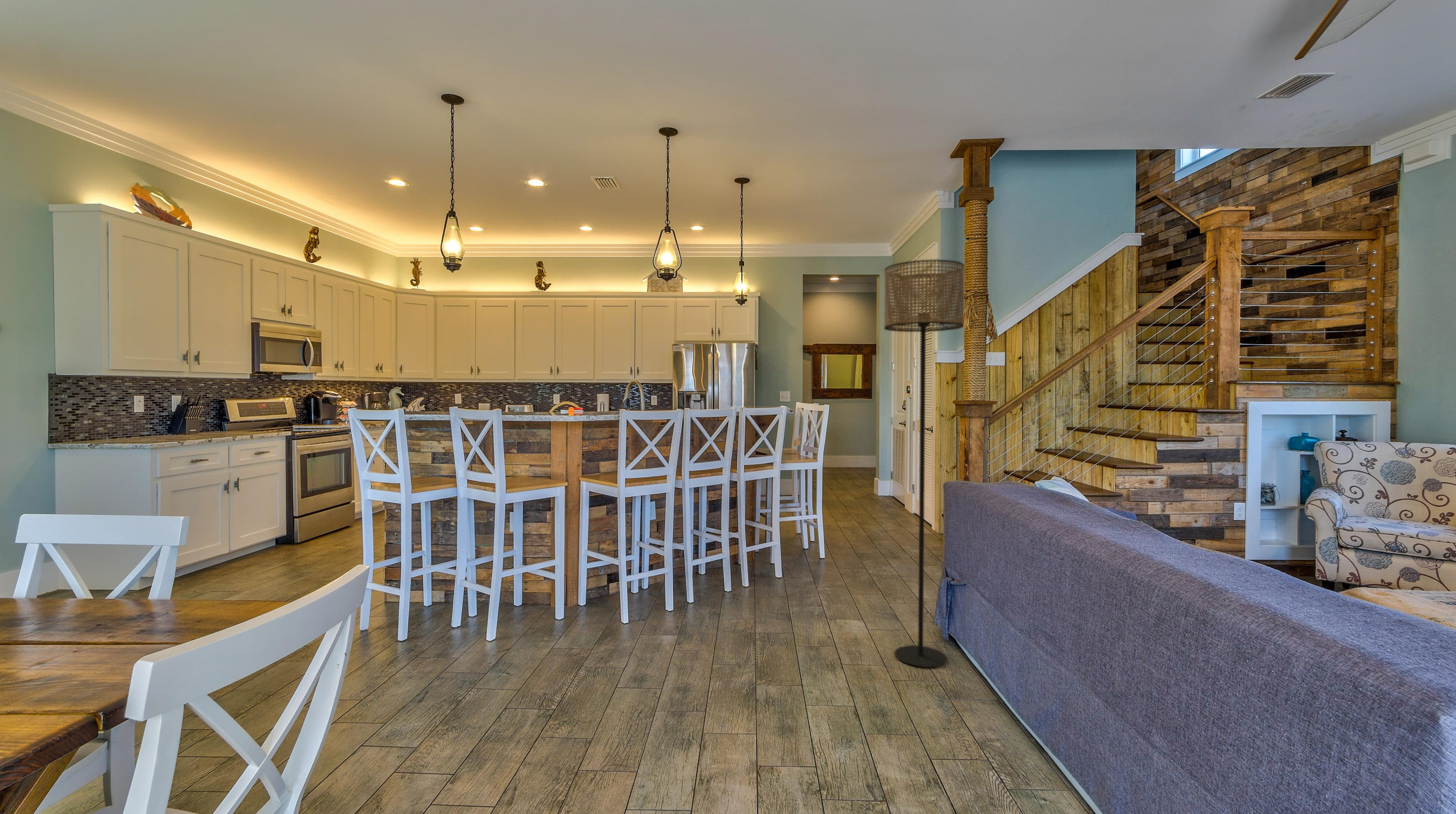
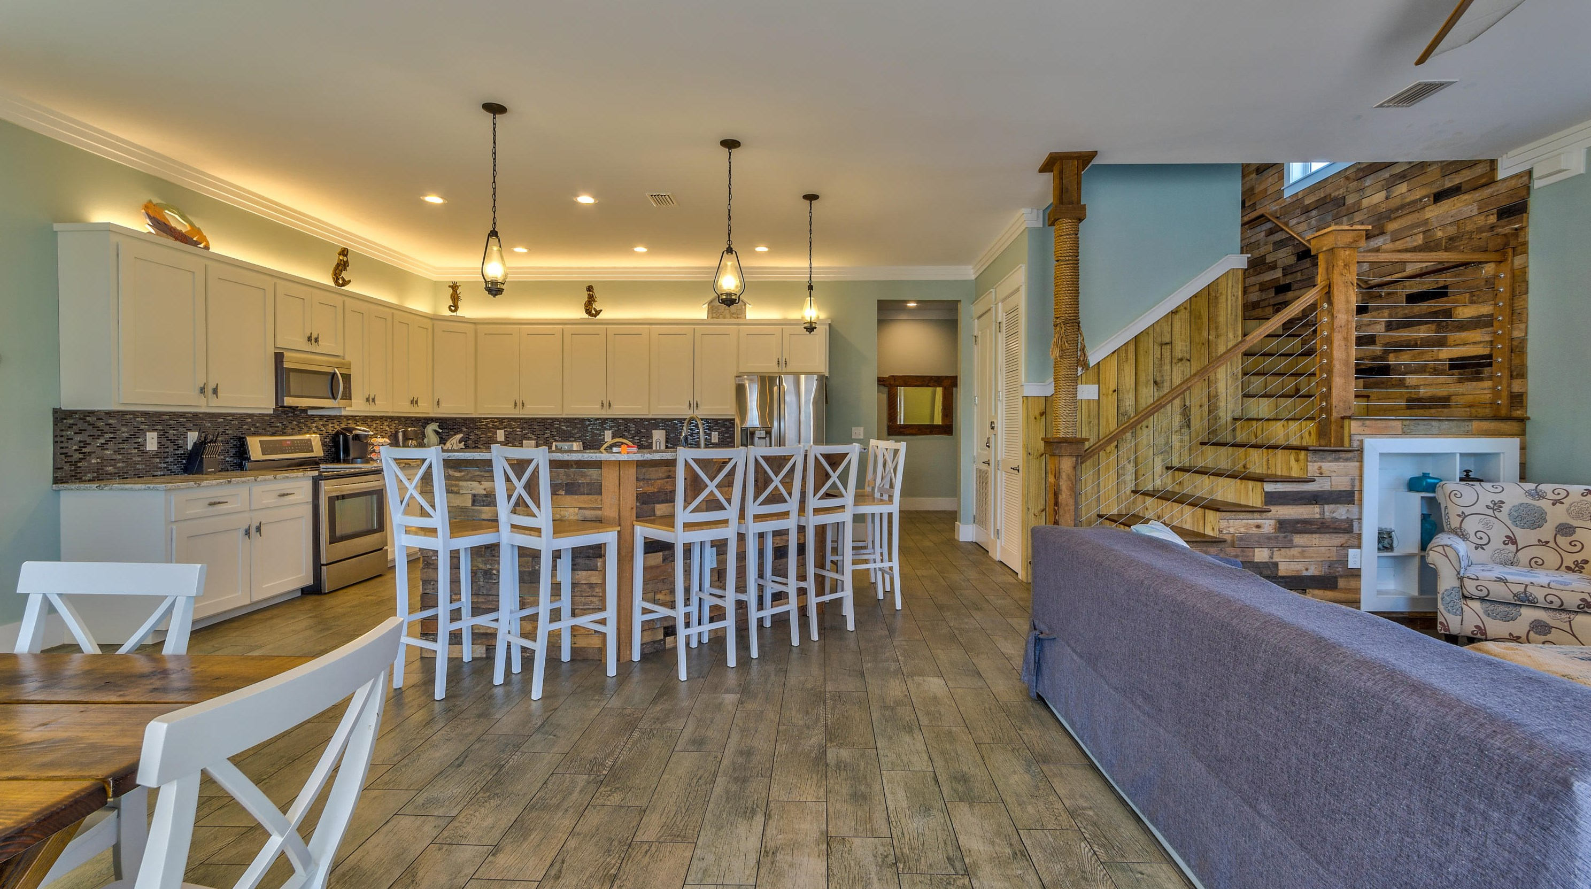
- floor lamp (922, 463)
